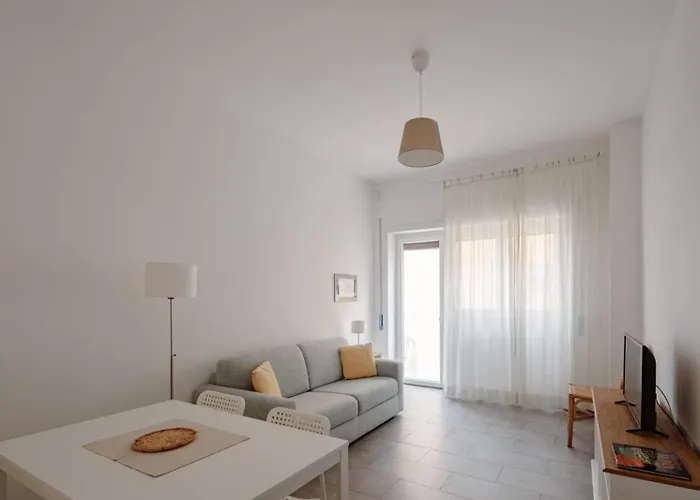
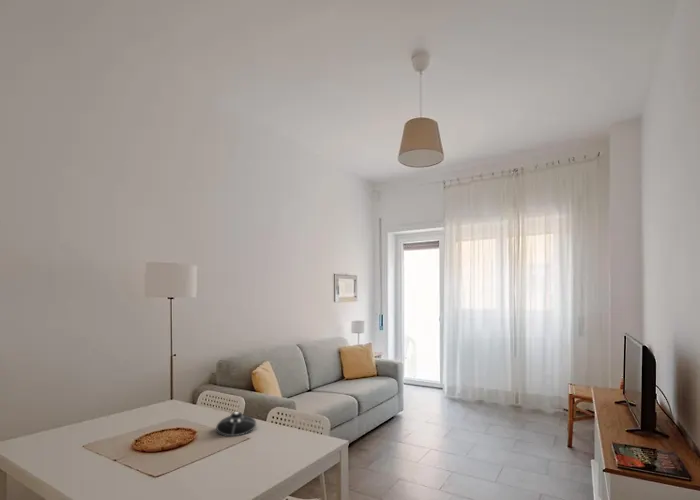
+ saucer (236, 420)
